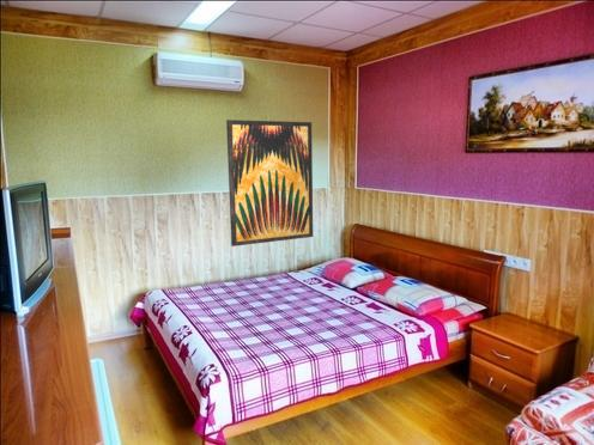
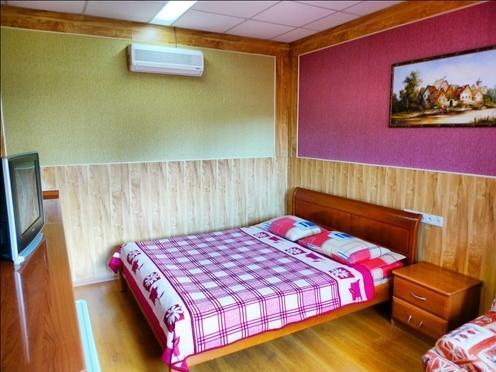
- wall art (272, 182)
